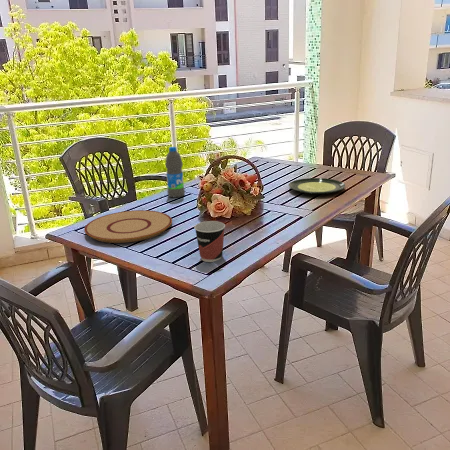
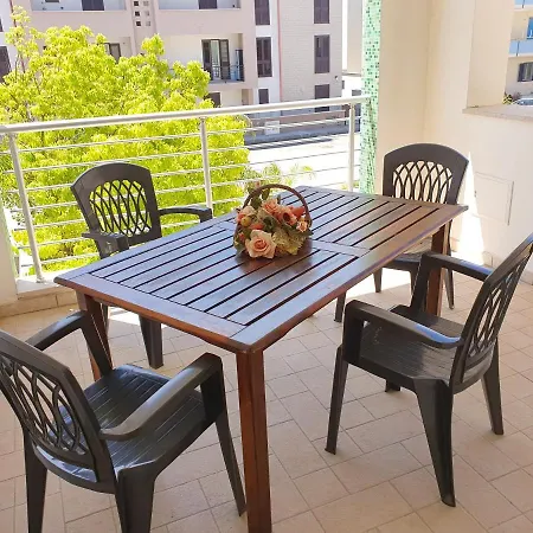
- plate (316, 186)
- cup (210, 242)
- plate (129, 225)
- water bottle (174, 171)
